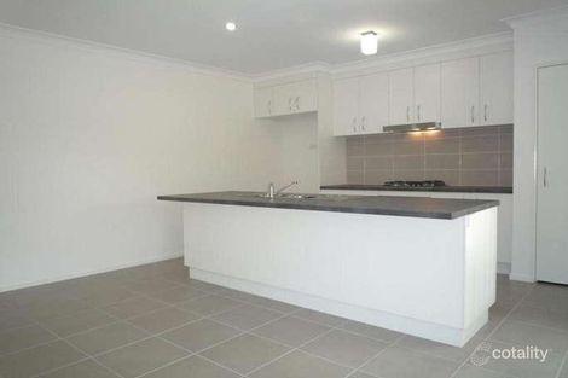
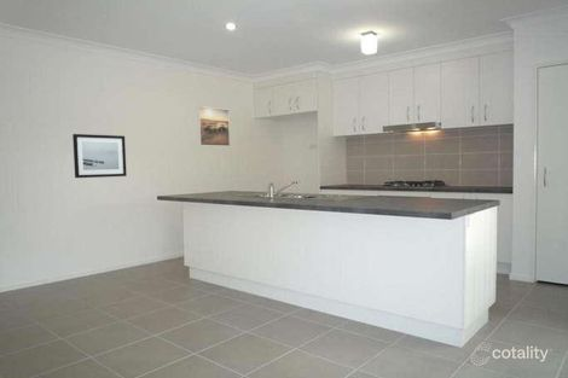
+ wall art (100, 156)
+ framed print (214, 127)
